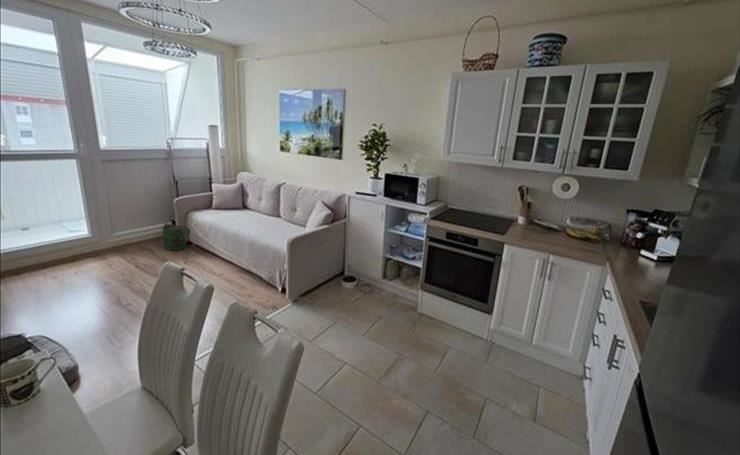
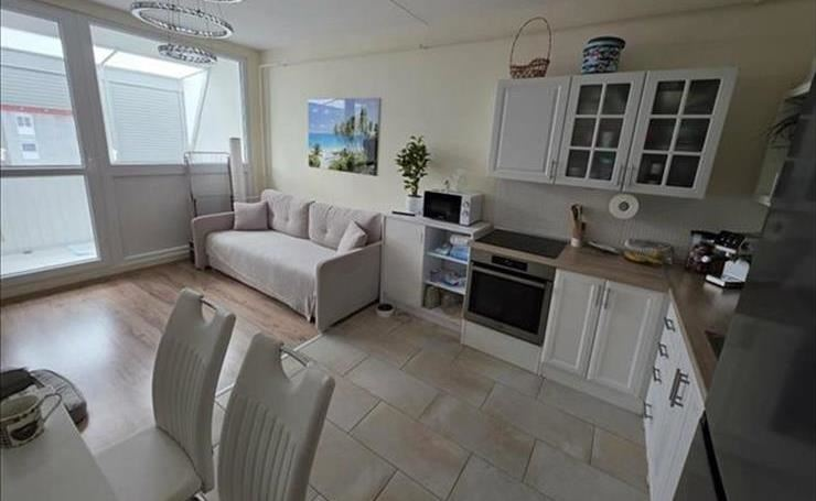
- watering can (176, 236)
